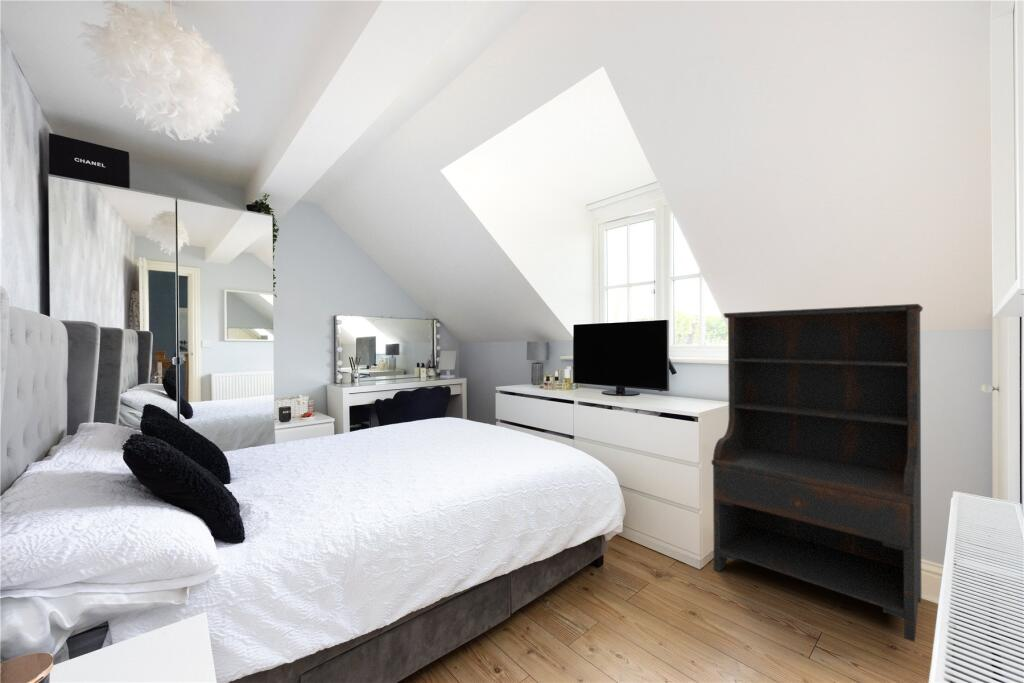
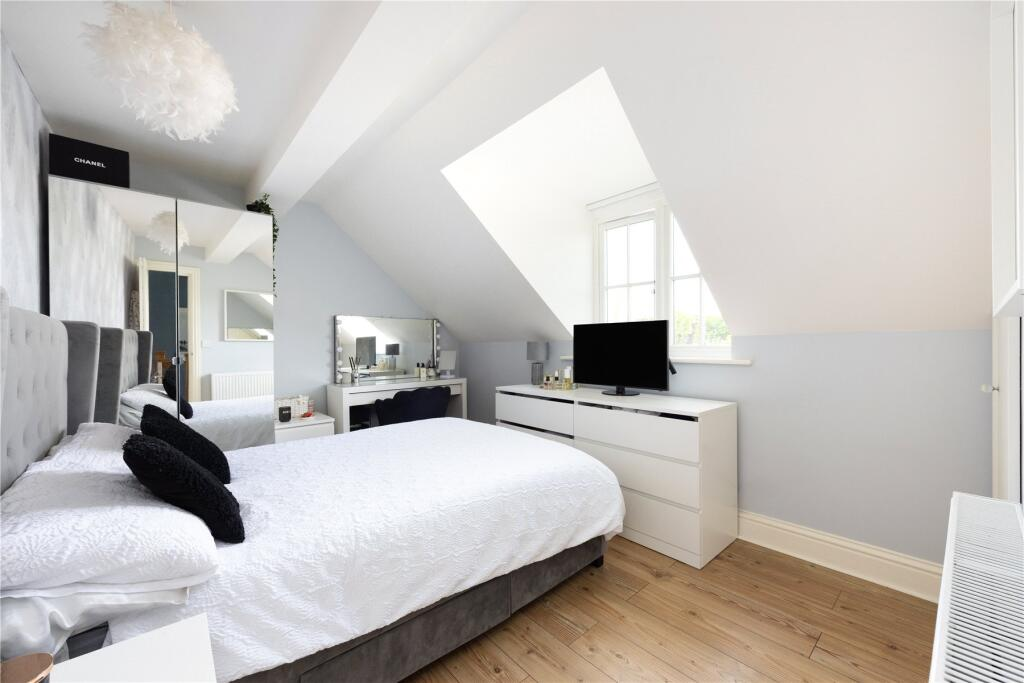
- bookshelf (808, 445)
